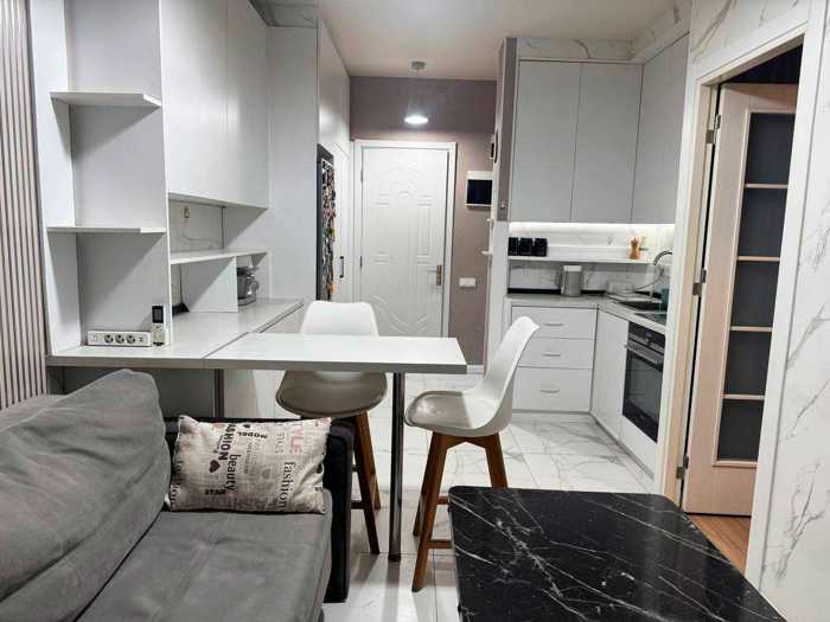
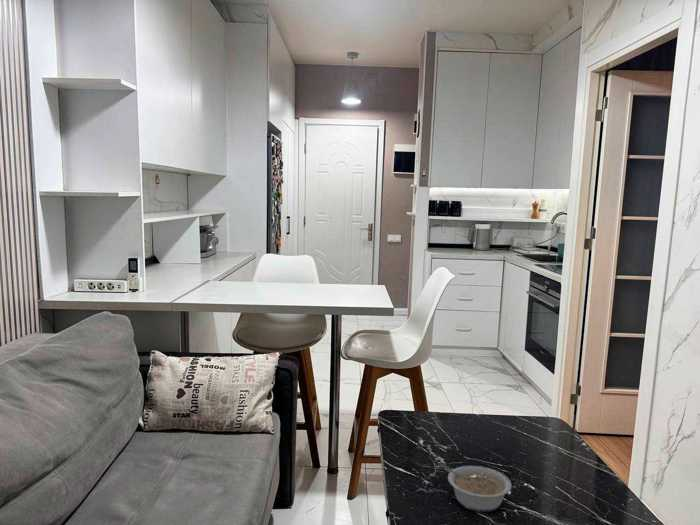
+ legume (476, 488)
